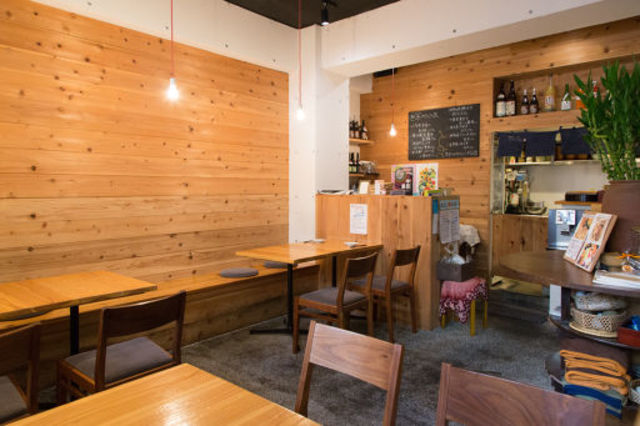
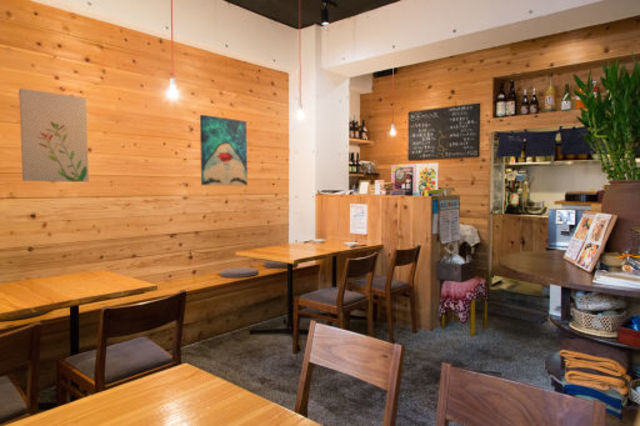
+ wall art (55, 137)
+ wall art (224, 152)
